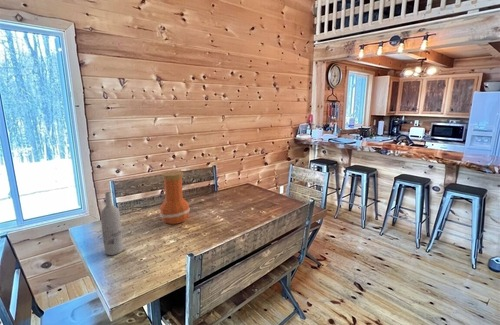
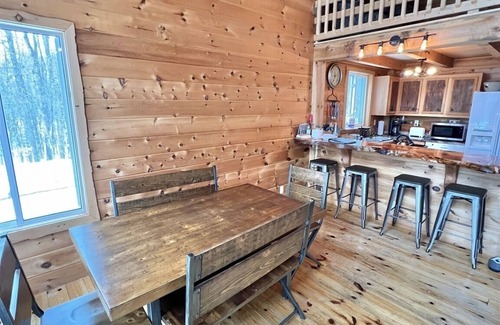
- vase (174, 196)
- wine bottle (111, 222)
